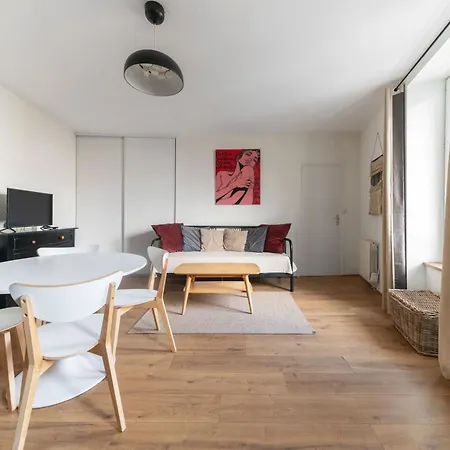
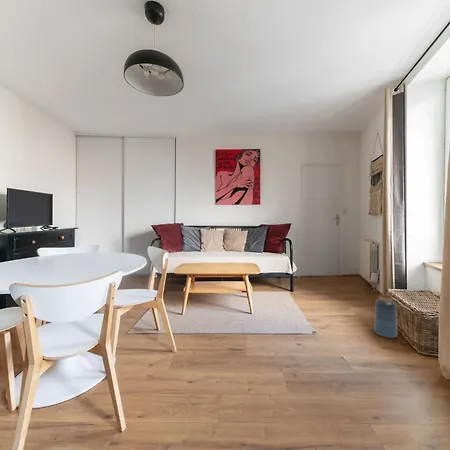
+ vase (385, 315)
